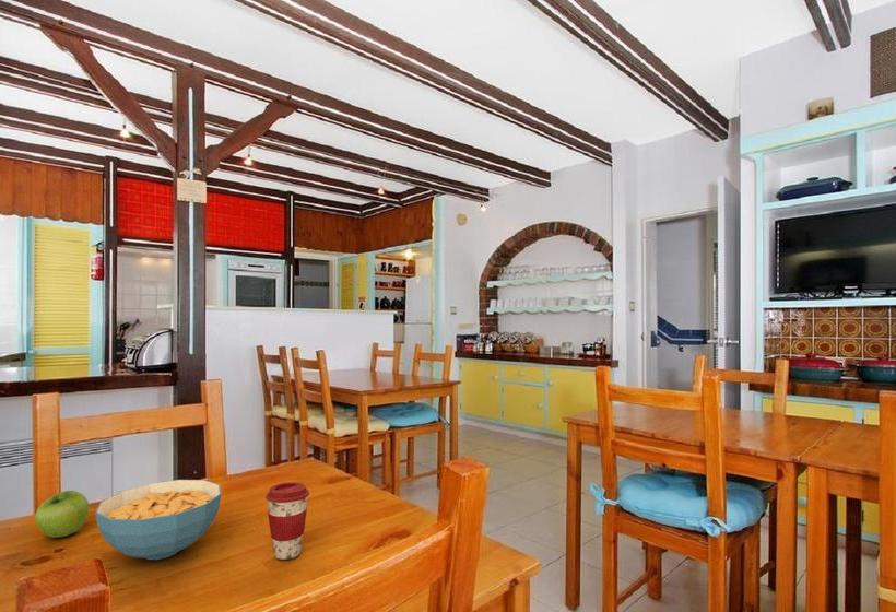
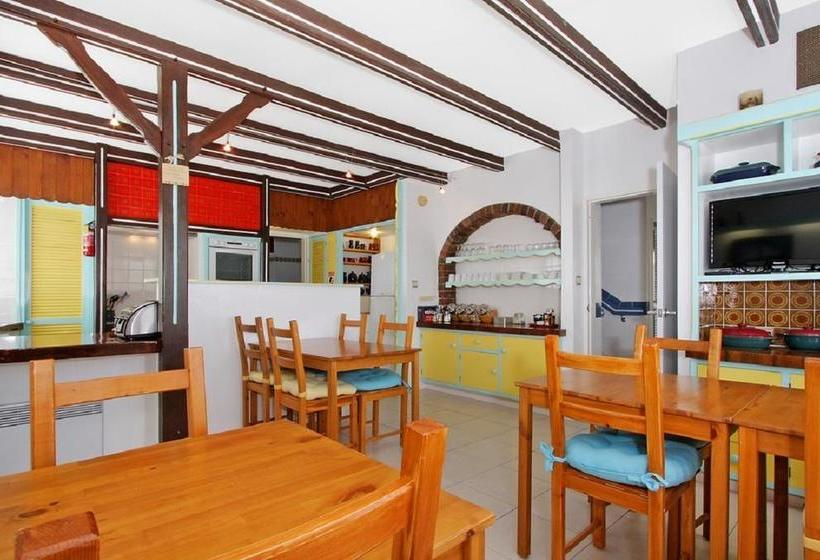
- cereal bowl (162, 525)
- fruit (62, 514)
- coffee cup (287, 520)
